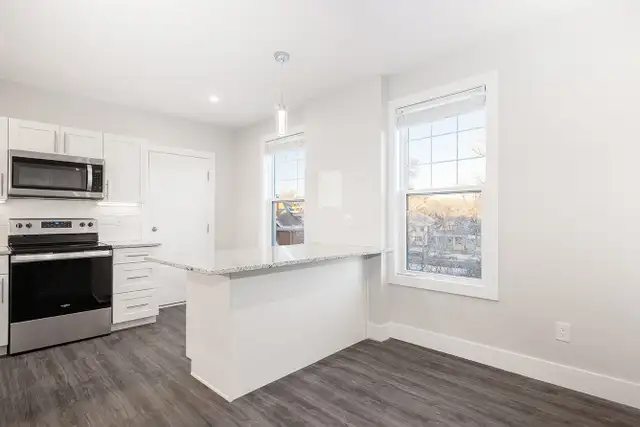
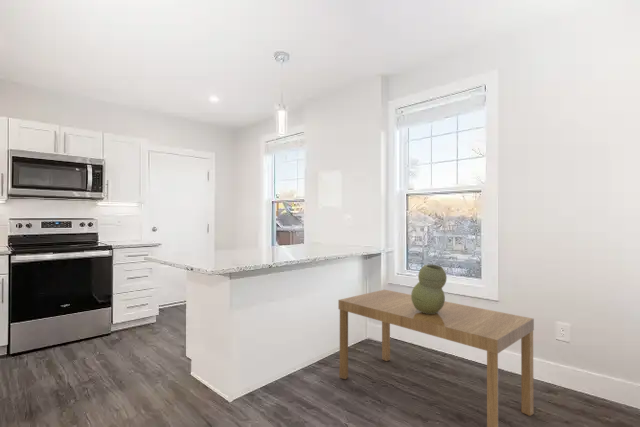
+ vase (428, 288)
+ dining table (432, 335)
